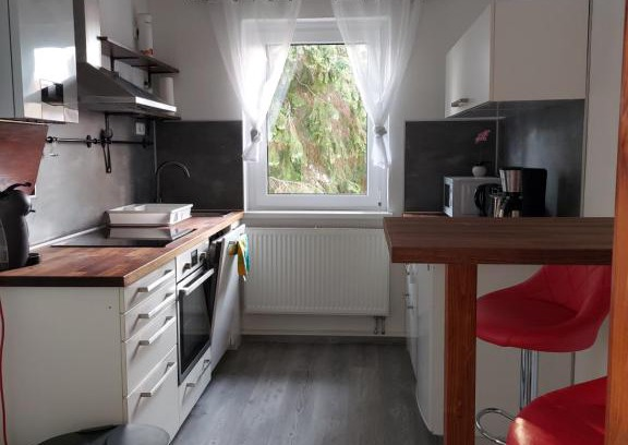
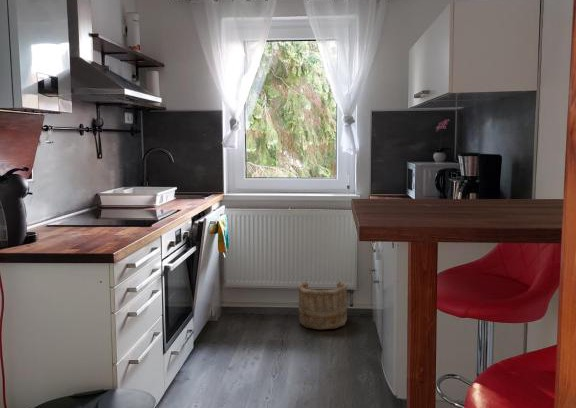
+ wooden bucket (322, 303)
